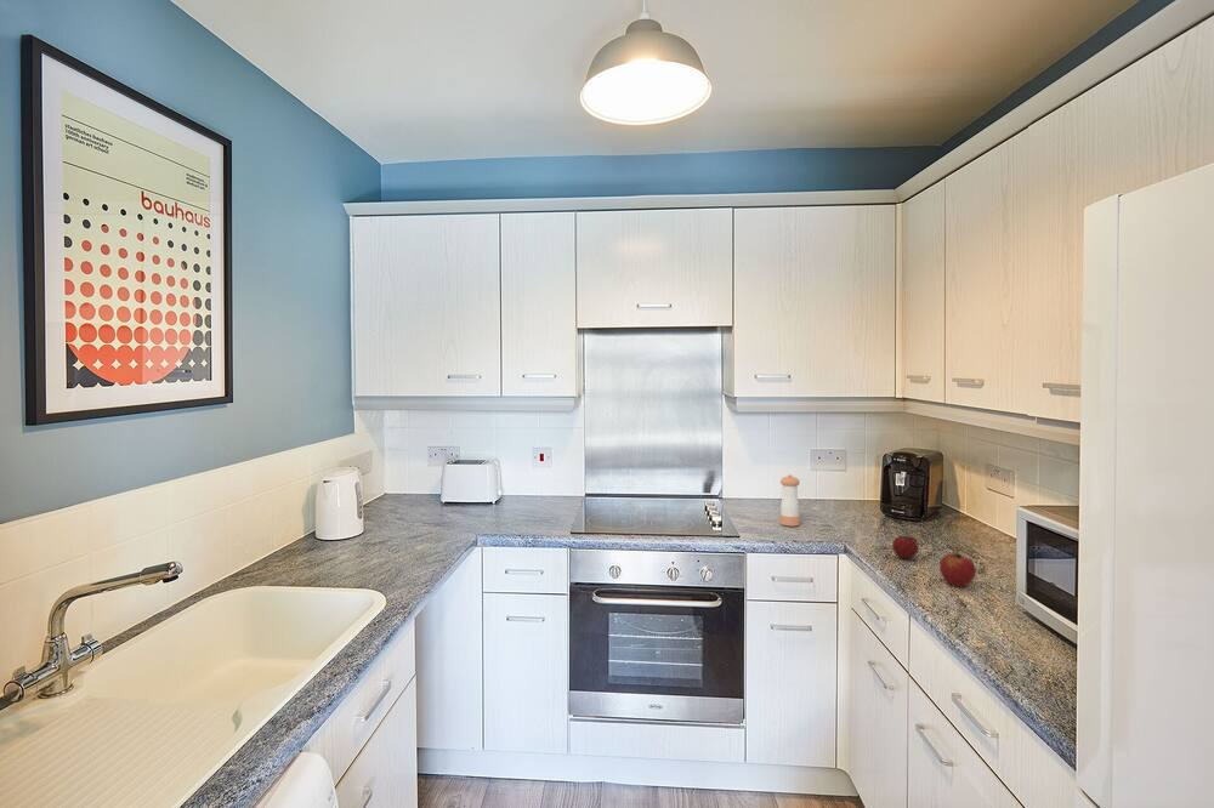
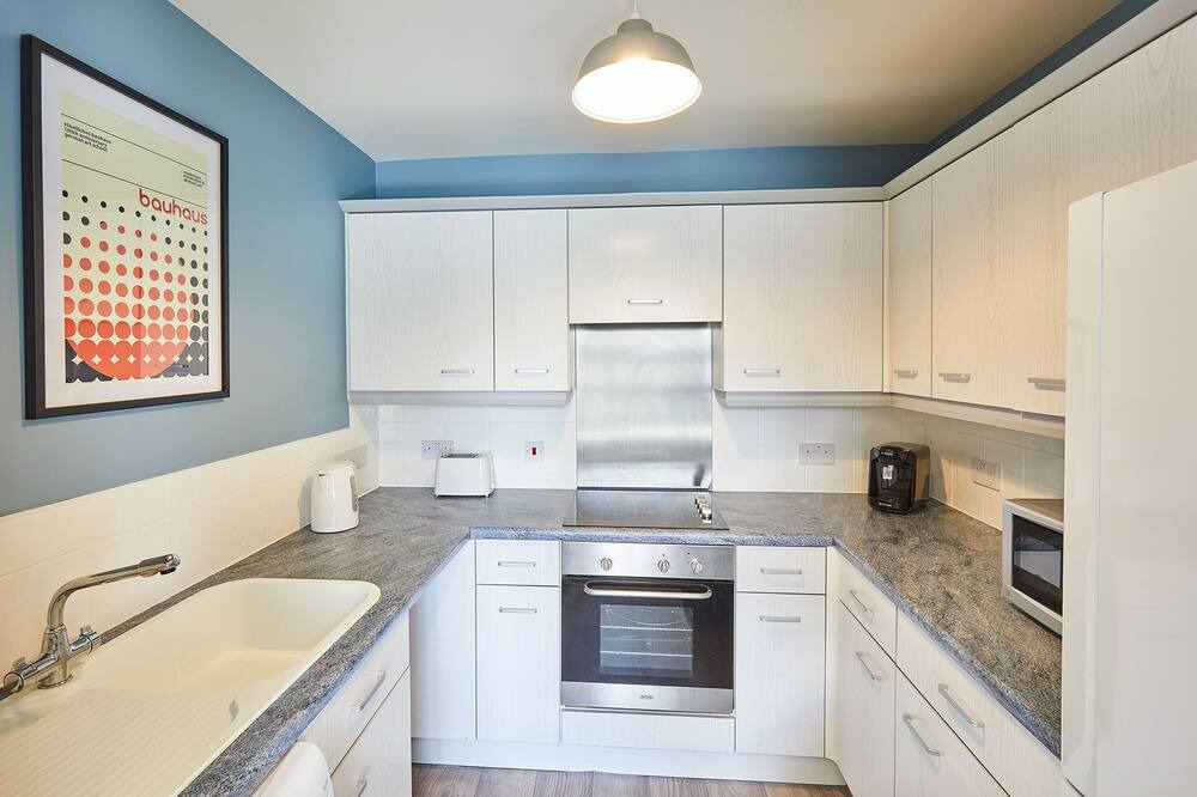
- apple (957, 567)
- fruit (904, 541)
- pepper shaker (789, 499)
